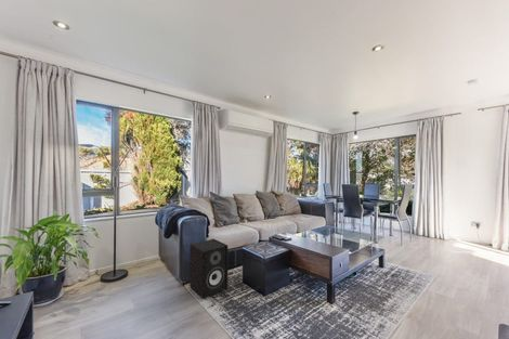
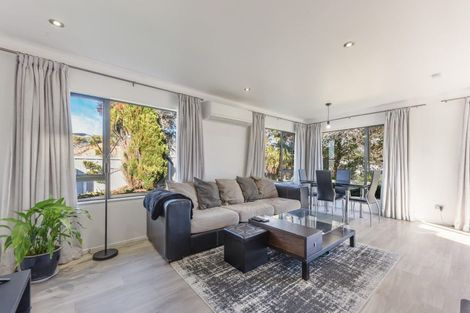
- speaker (208, 265)
